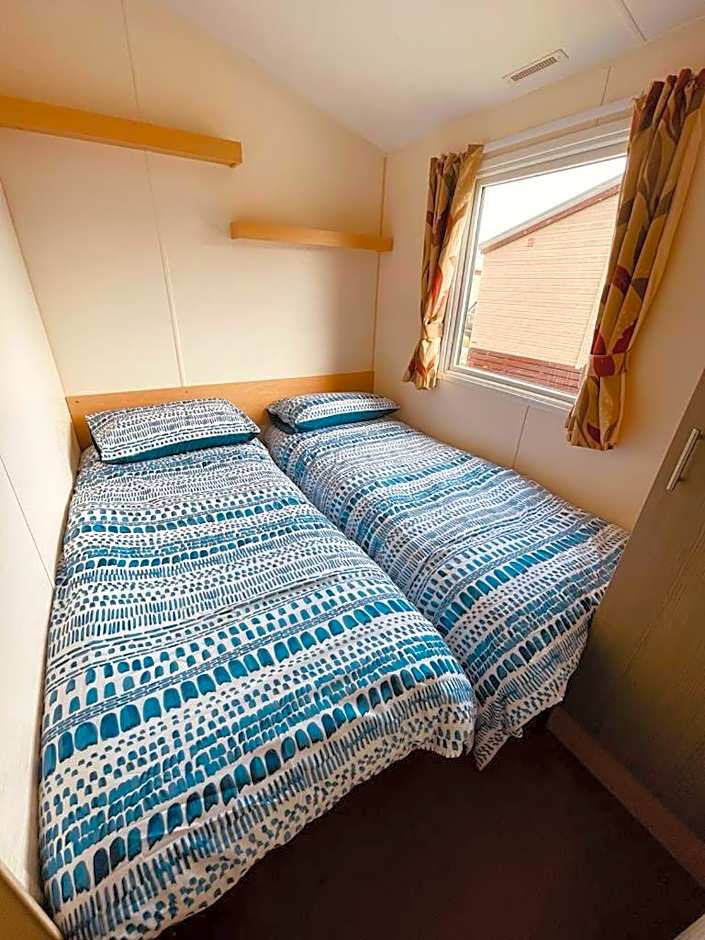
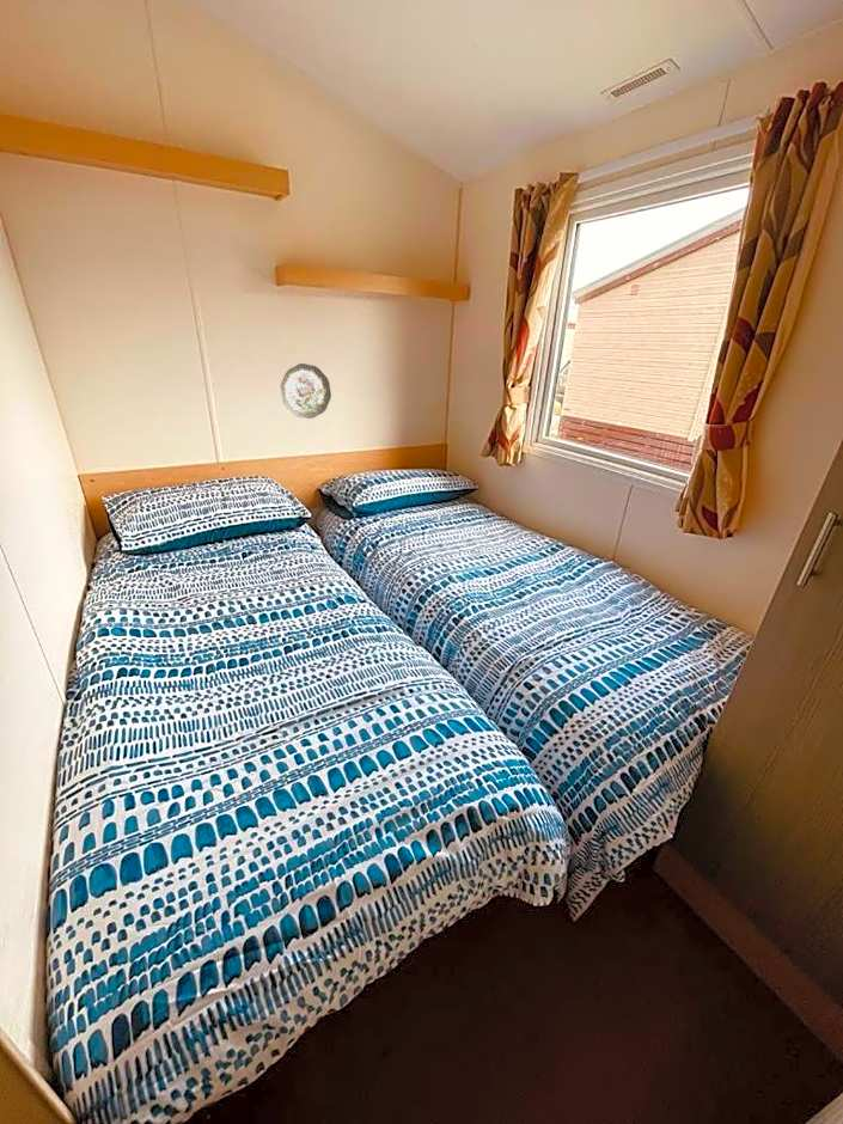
+ decorative plate (305, 391)
